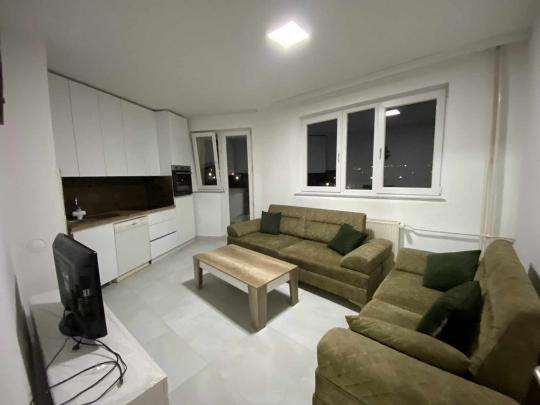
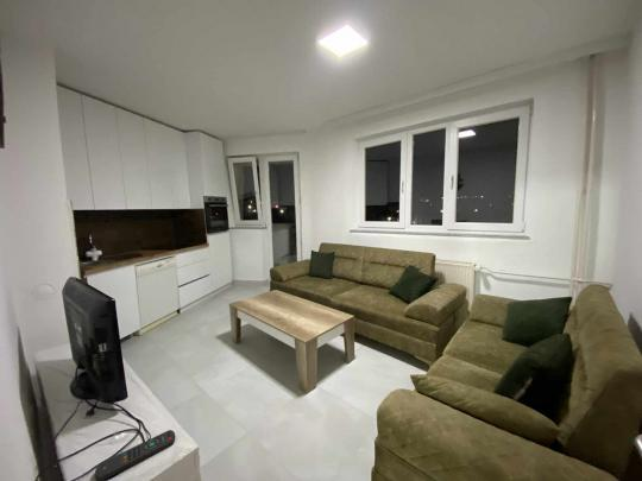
+ remote control (138, 452)
